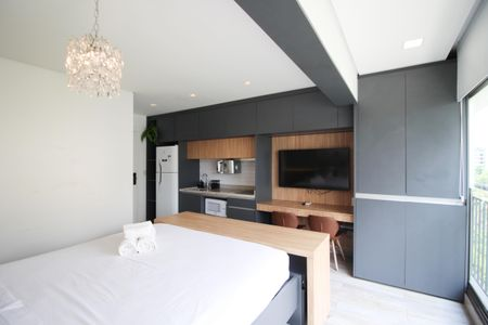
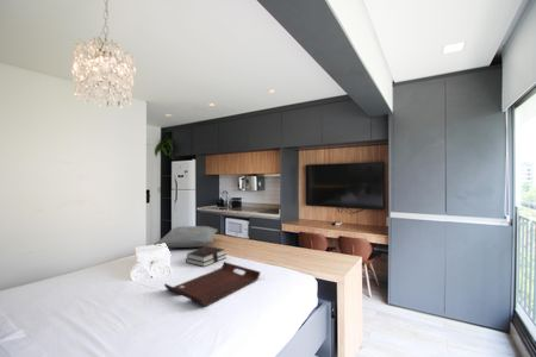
+ pillow (189, 236)
+ serving tray (214, 281)
+ hardback book (206, 255)
